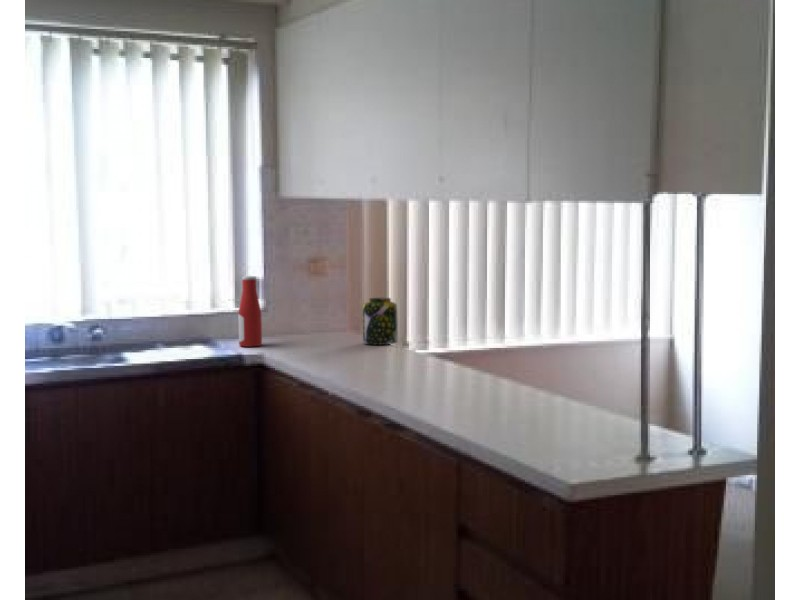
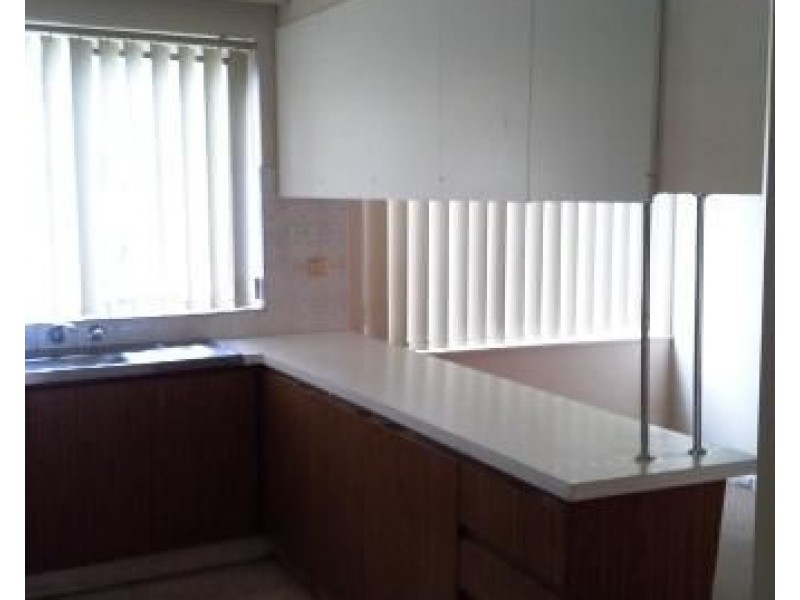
- jar (380, 320)
- bottle (249, 310)
